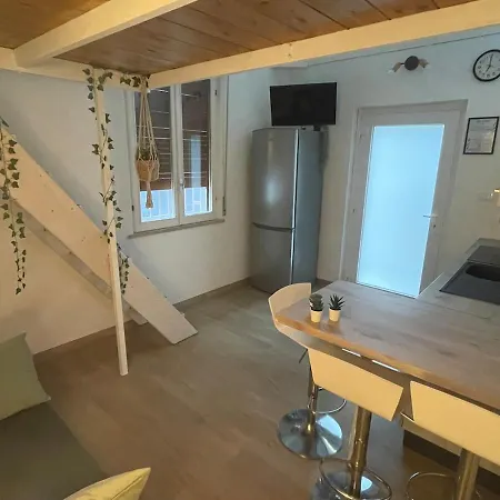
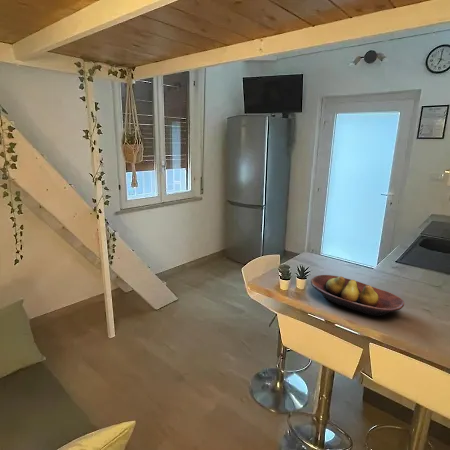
+ fruit bowl (354, 291)
